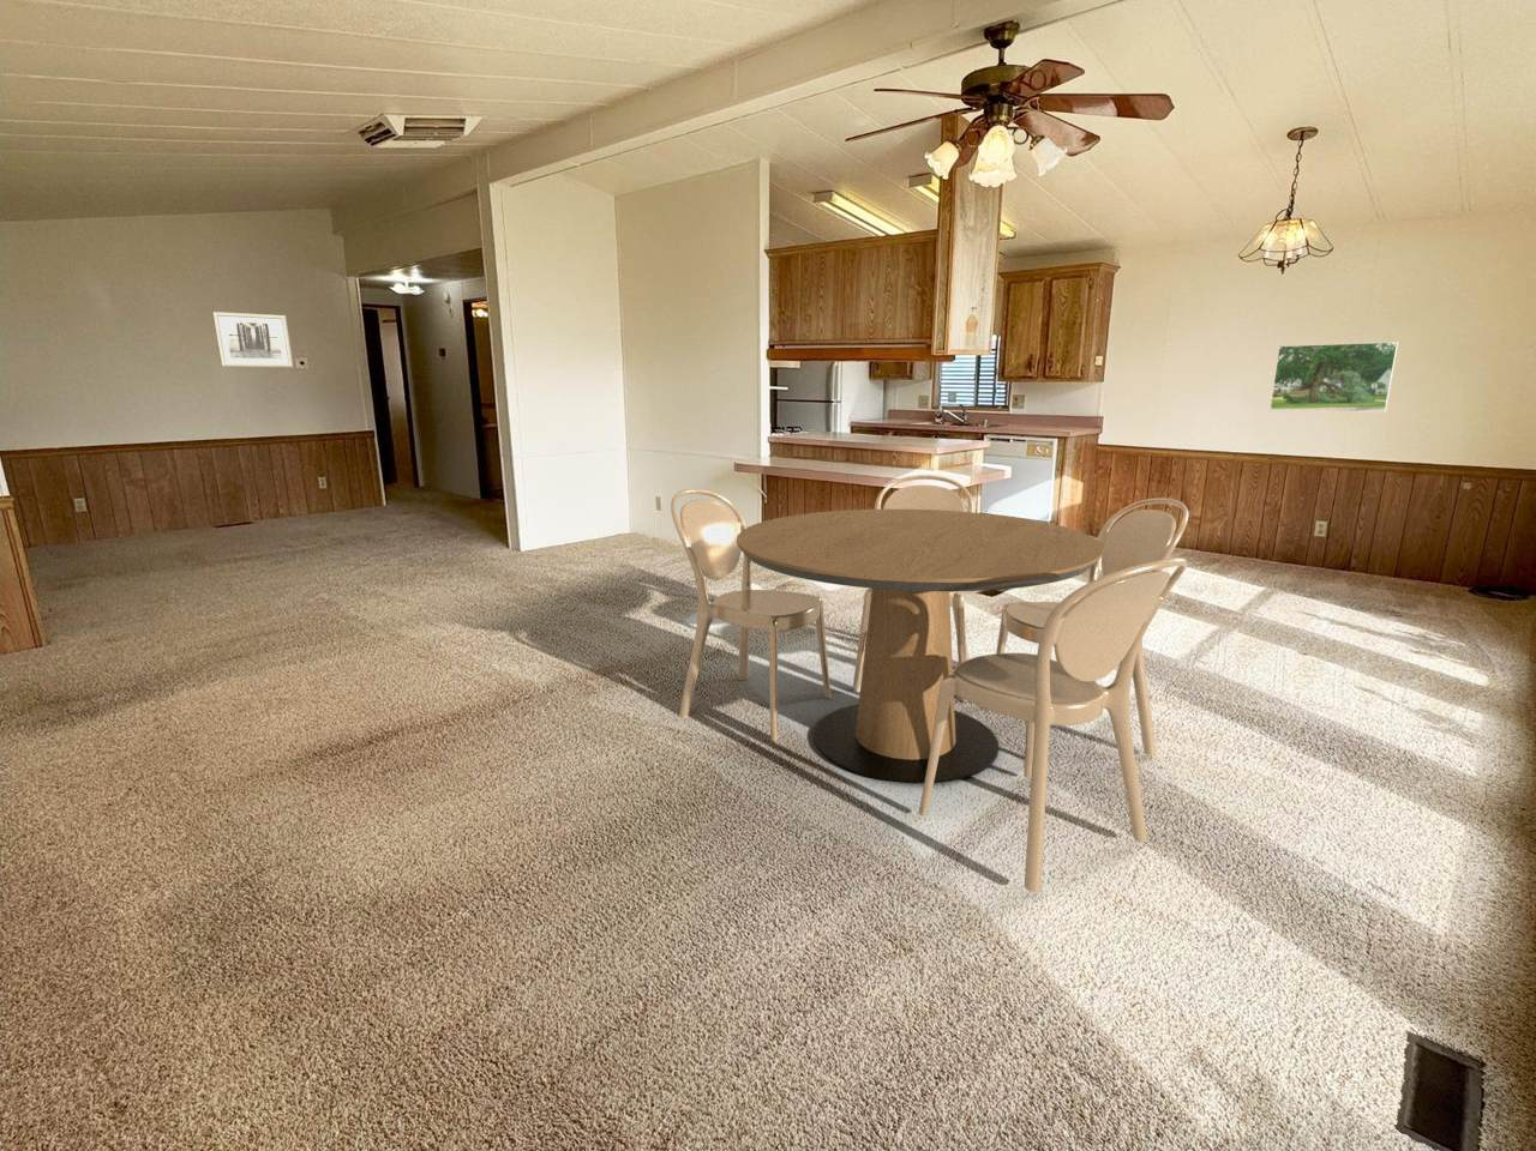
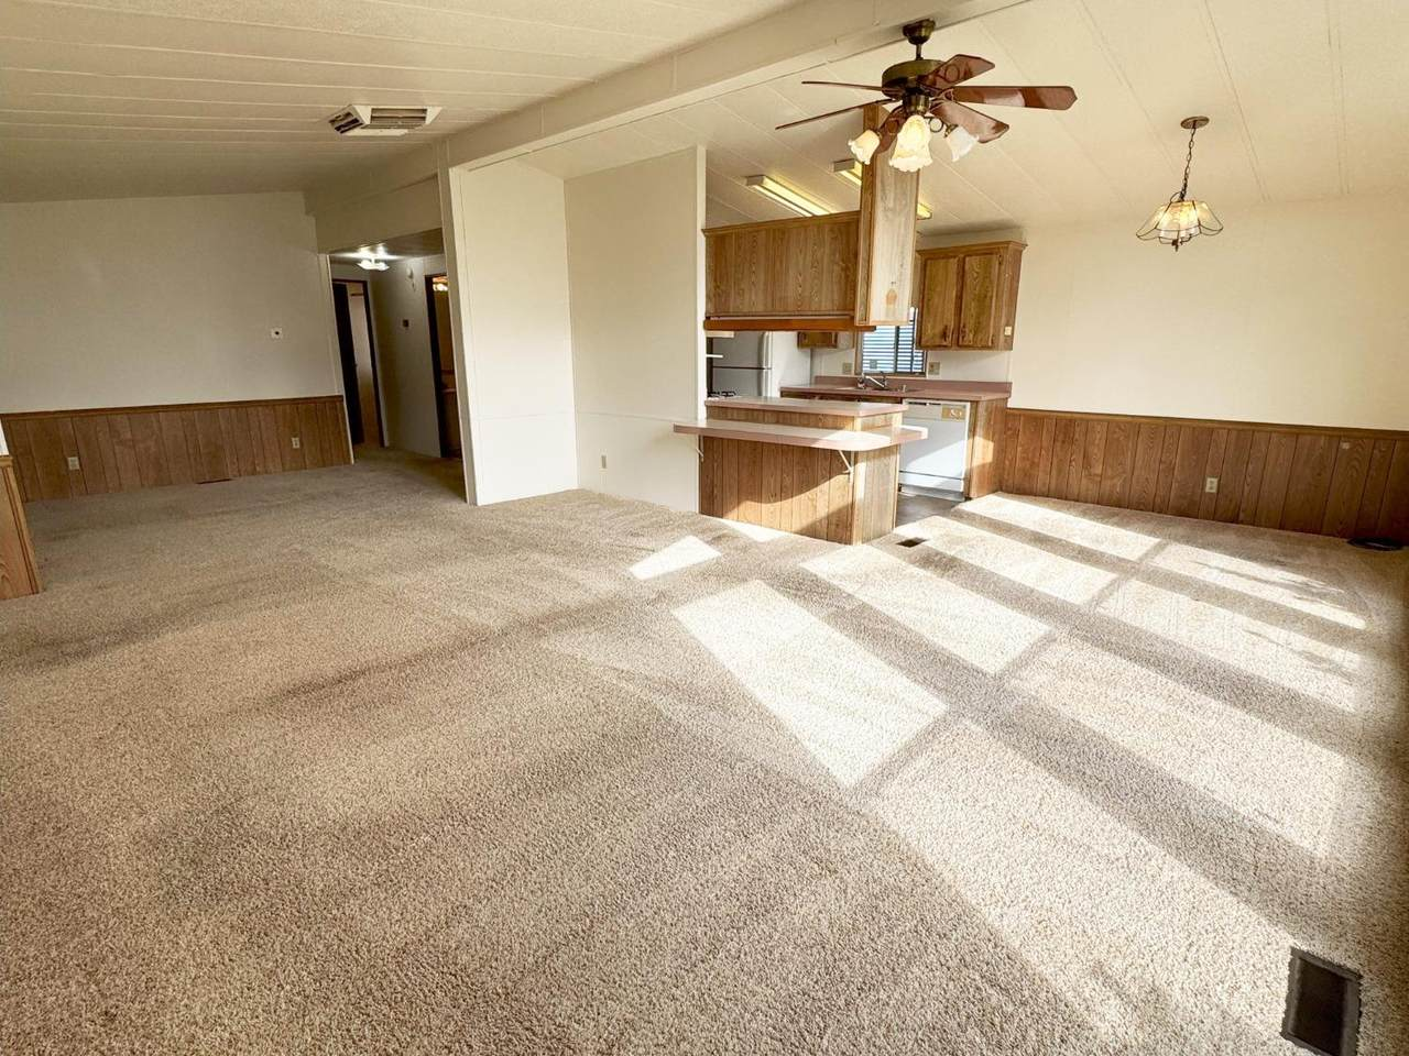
- dining table (906, 615)
- wall art (253, 341)
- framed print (1330, 377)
